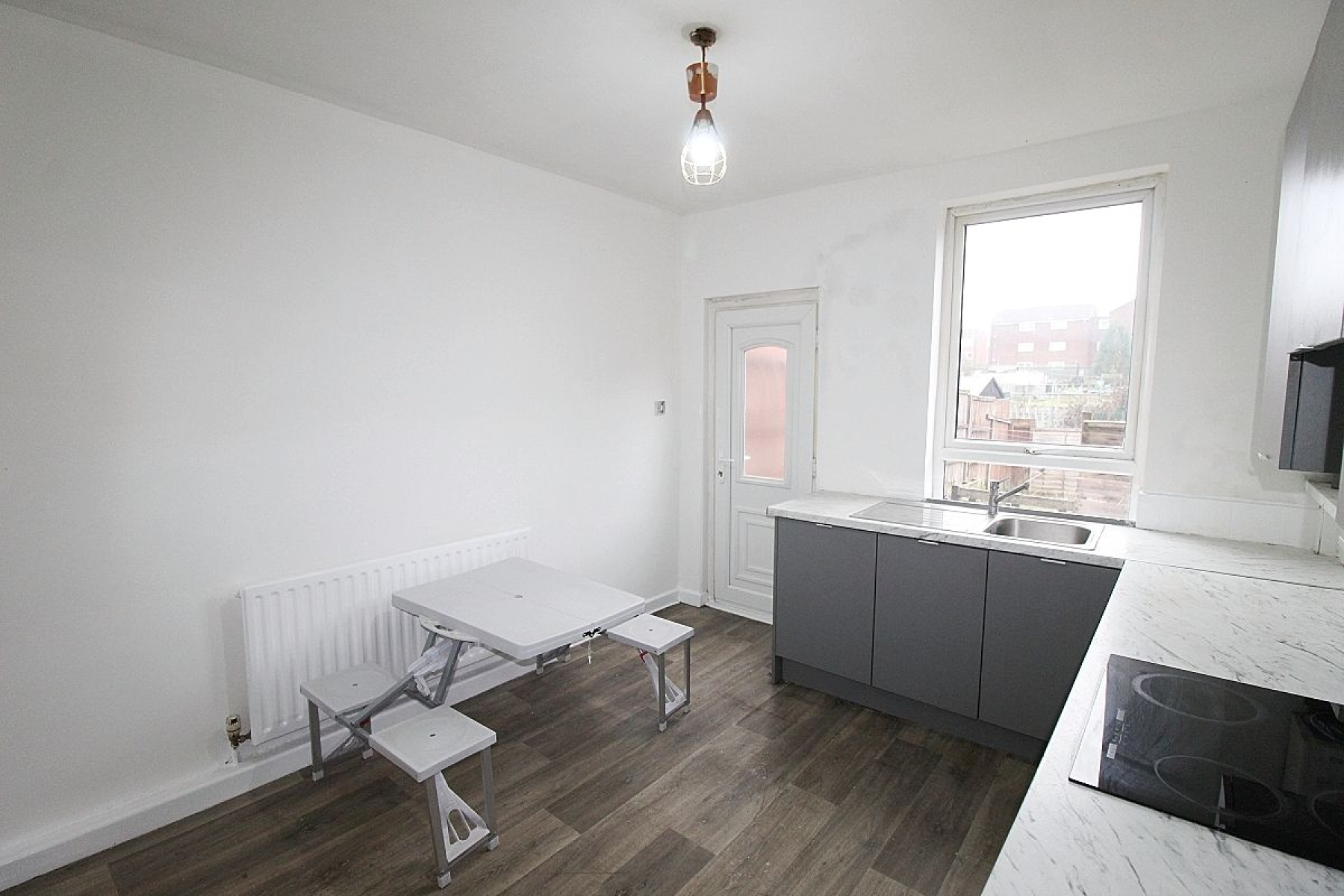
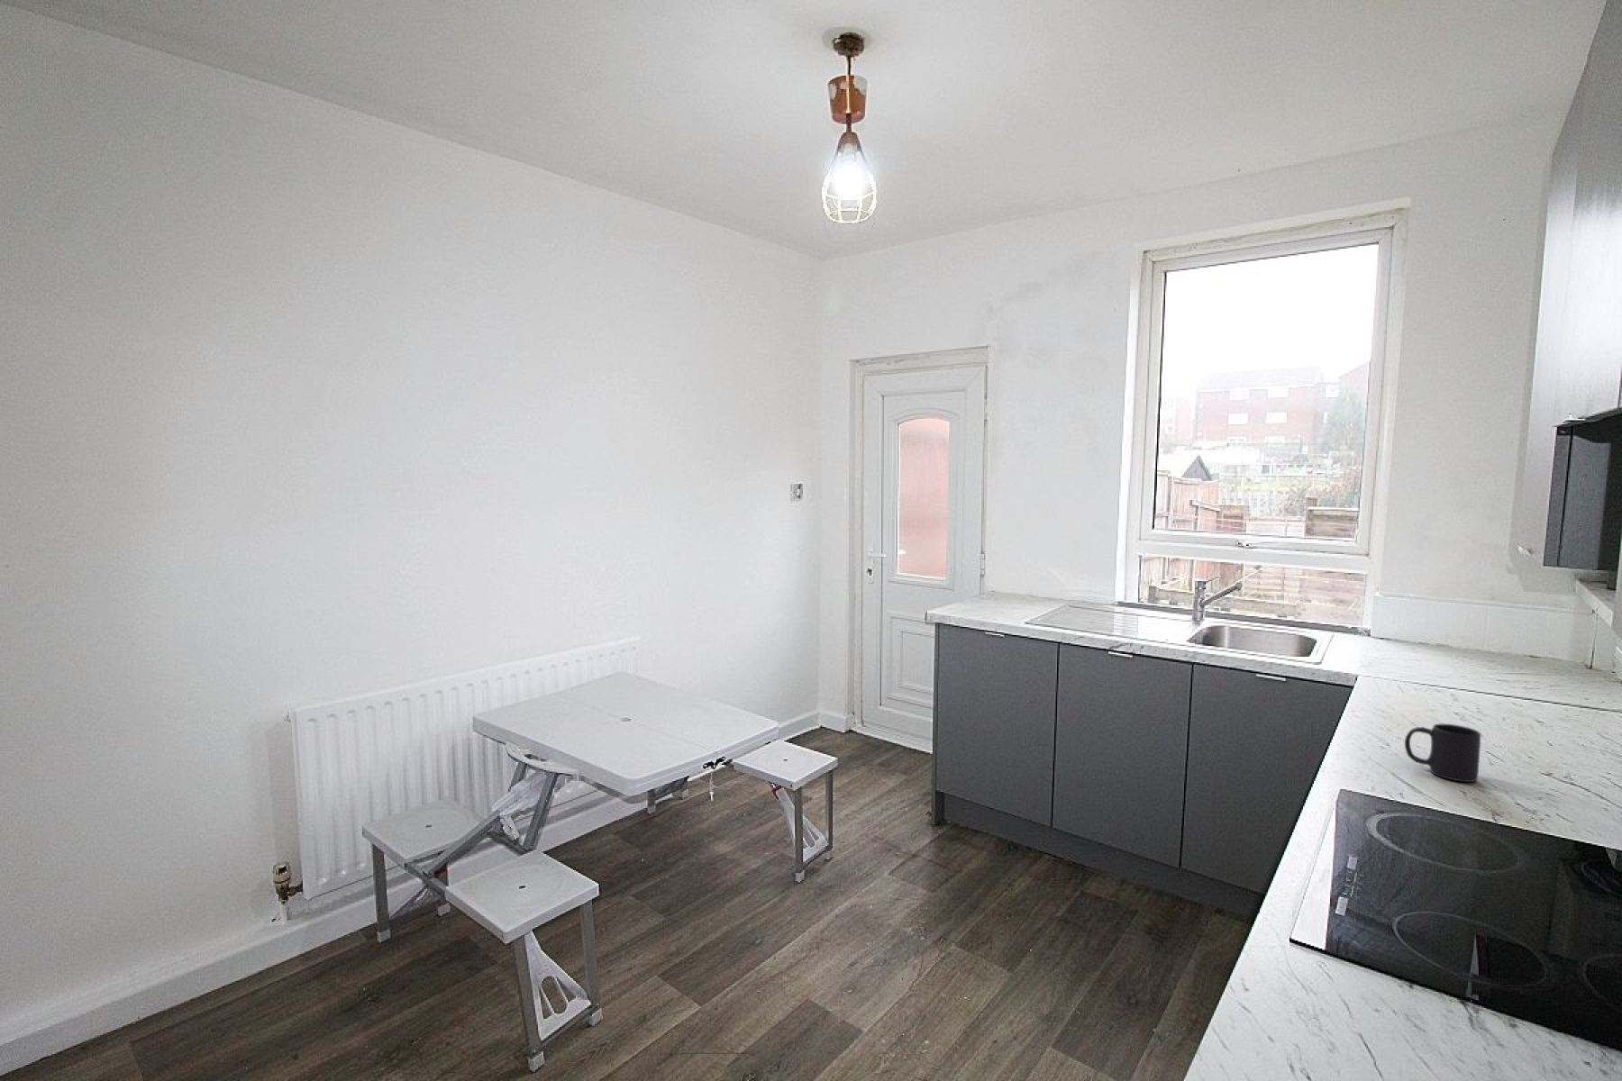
+ mug (1441, 749)
